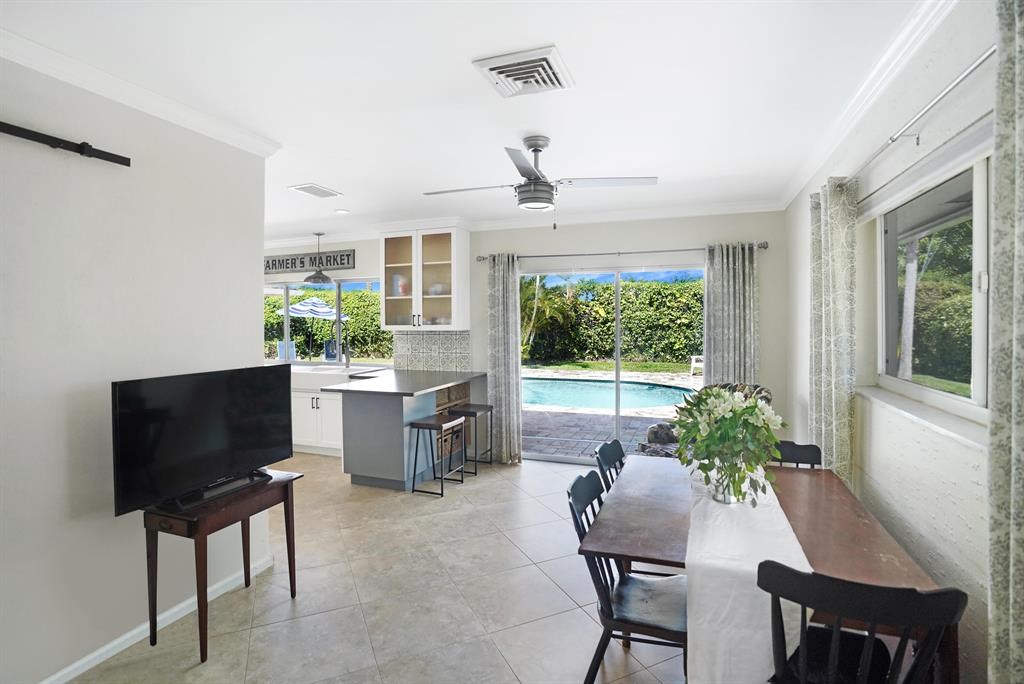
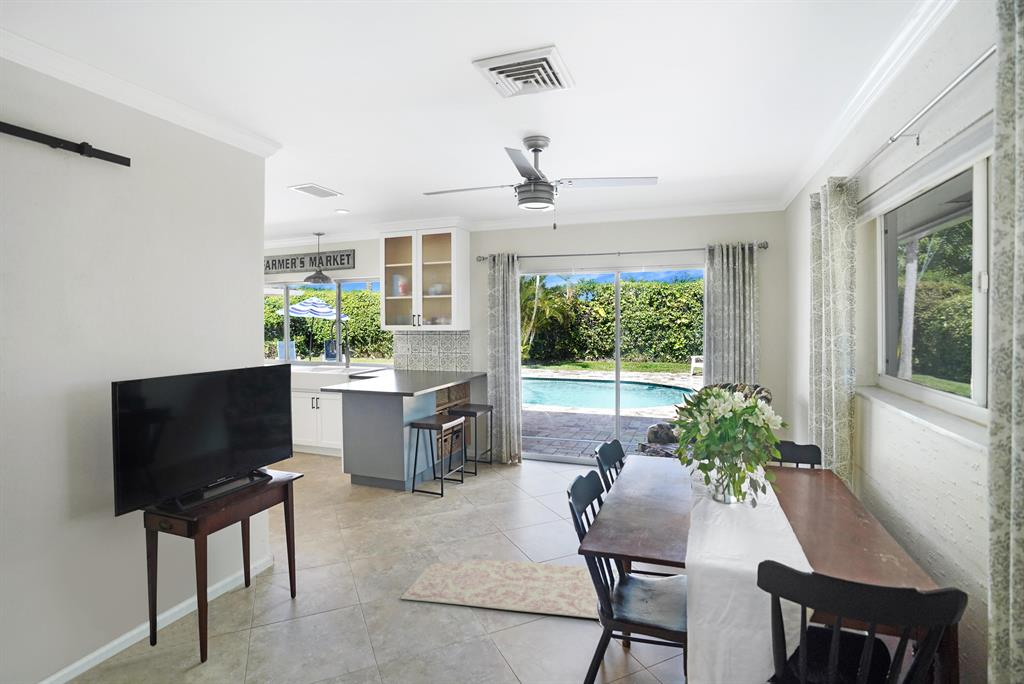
+ rug (514, 582)
